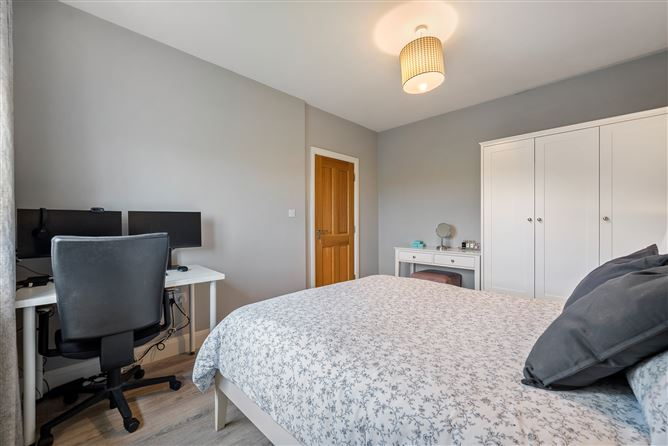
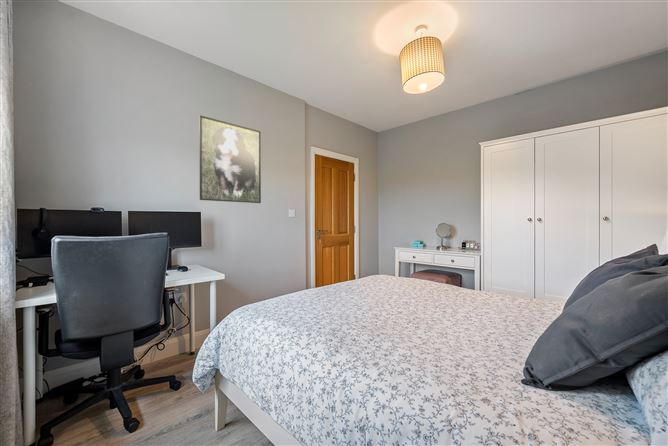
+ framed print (232, 162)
